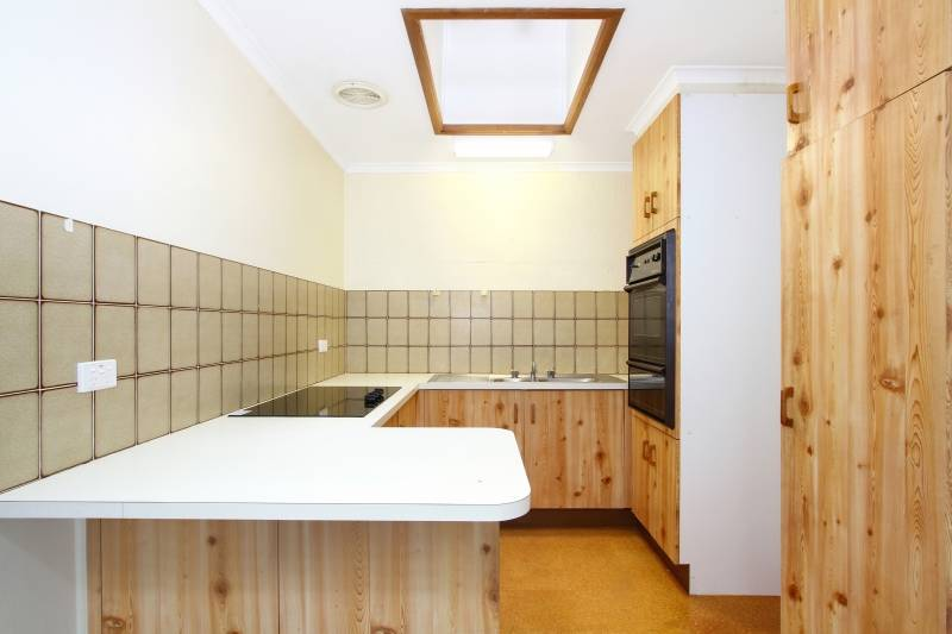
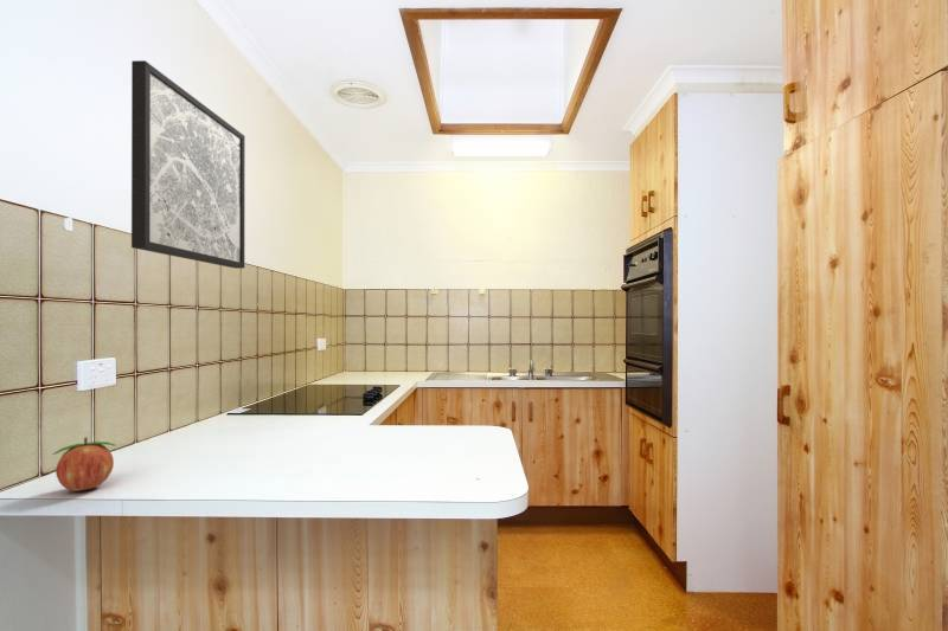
+ fruit (84, 463)
+ wall art (197, 181)
